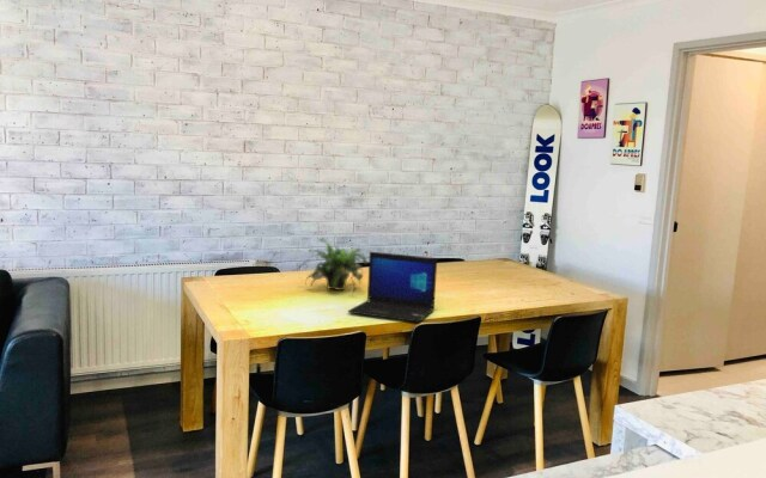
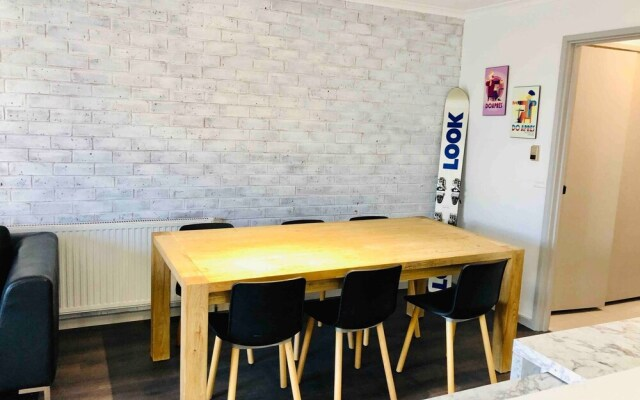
- potted plant (335, 264)
- laptop (393, 284)
